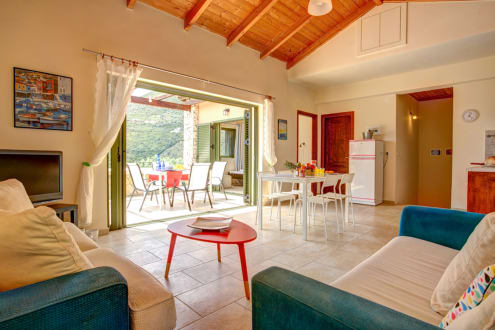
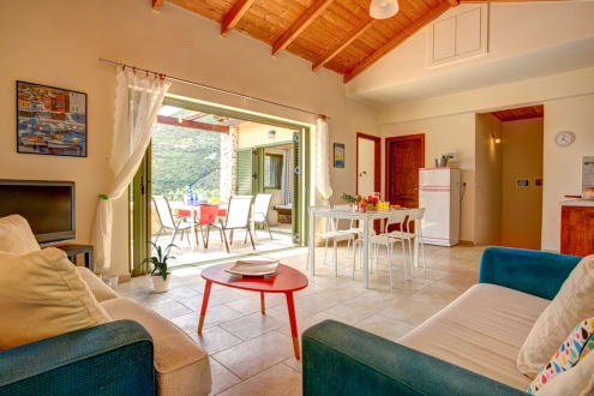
+ house plant (160, 265)
